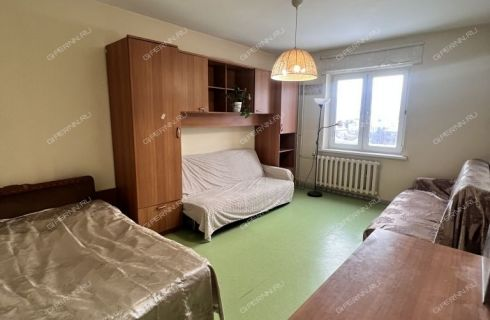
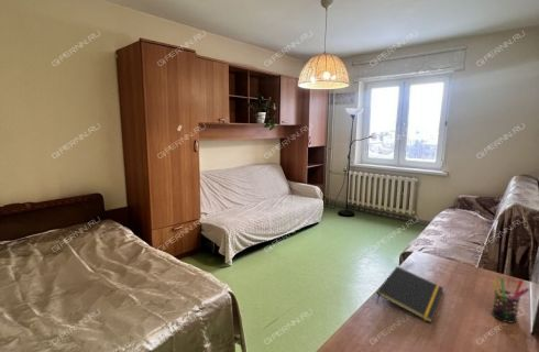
+ pen holder (506, 297)
+ notepad (411, 290)
